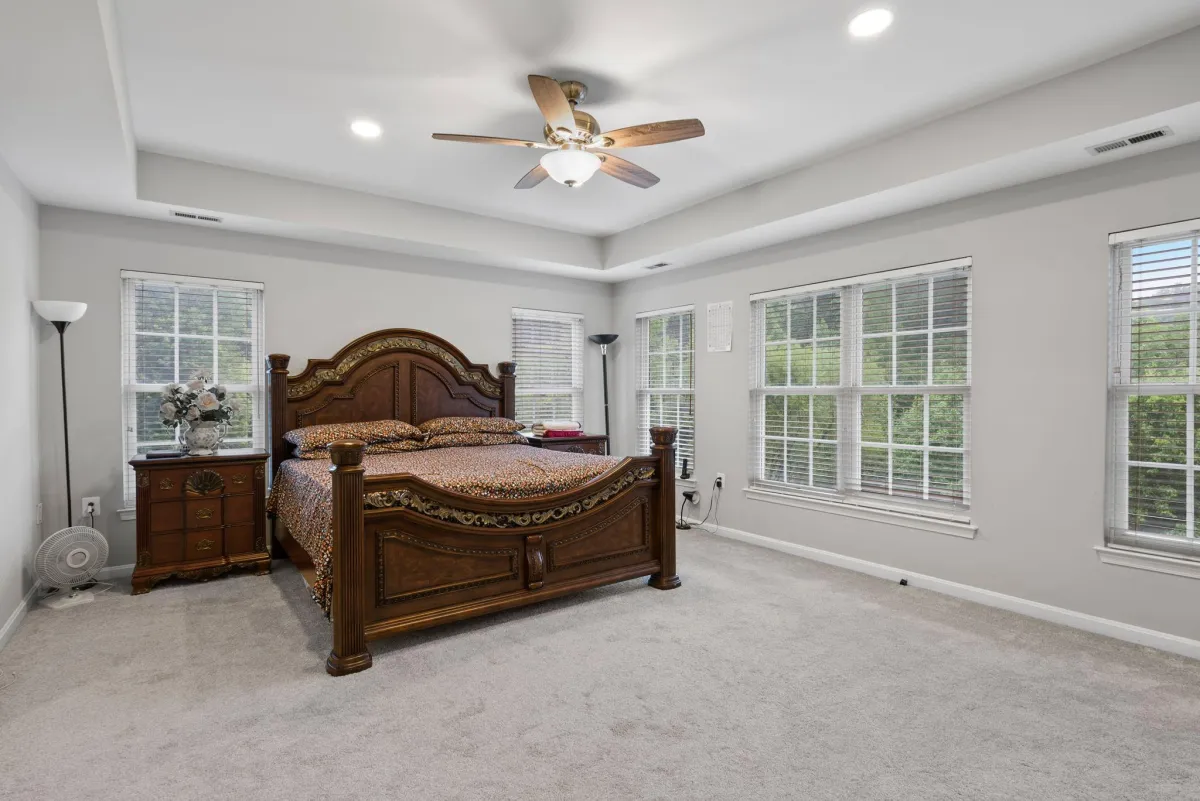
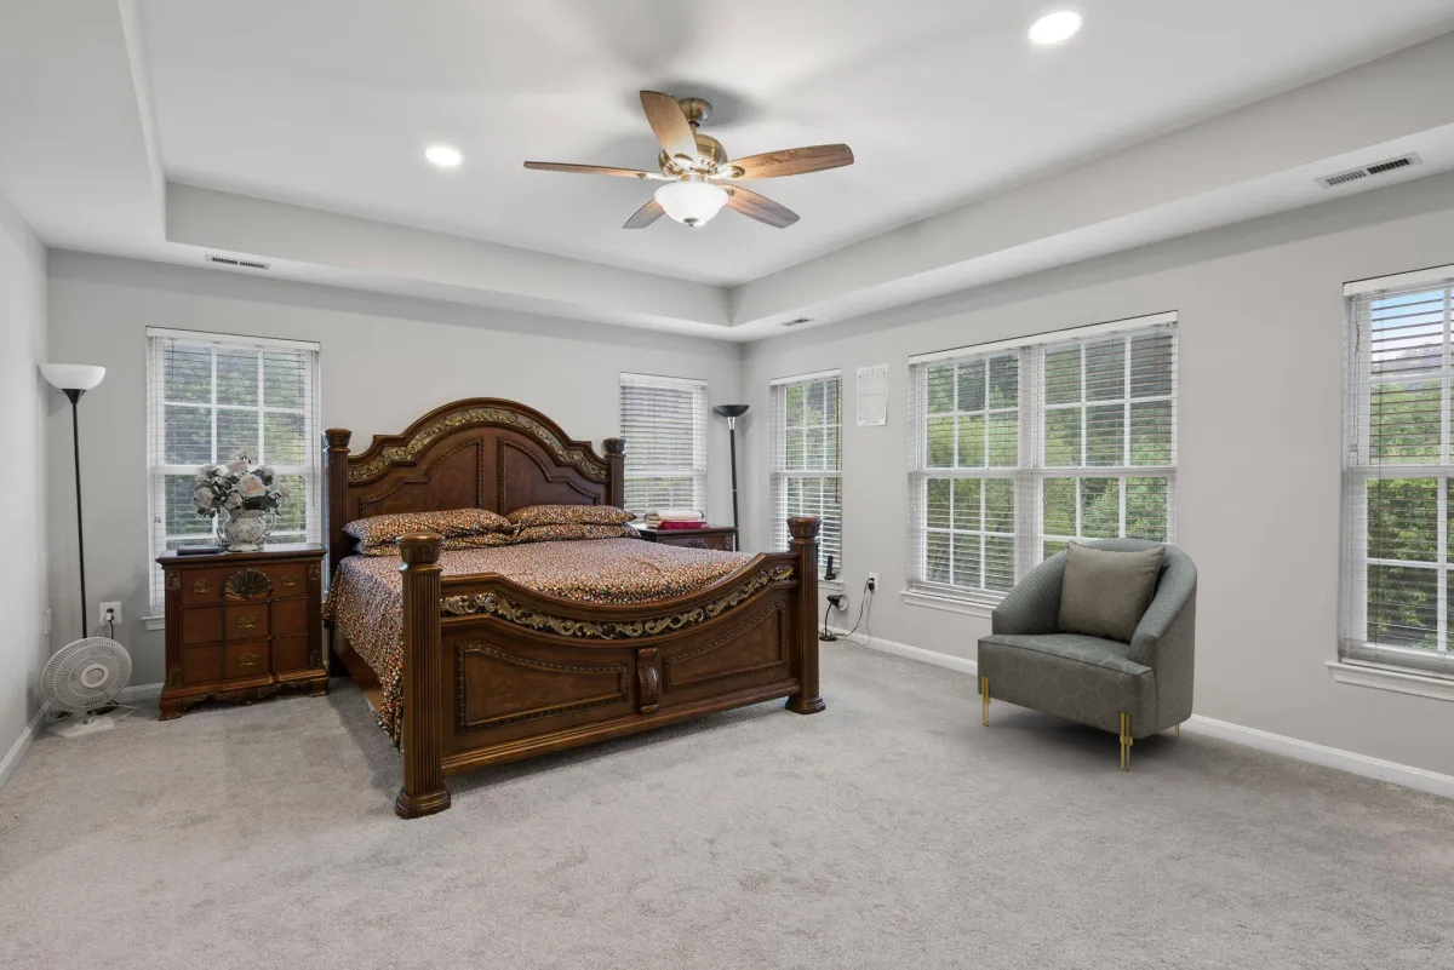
+ armchair (1094, 636)
